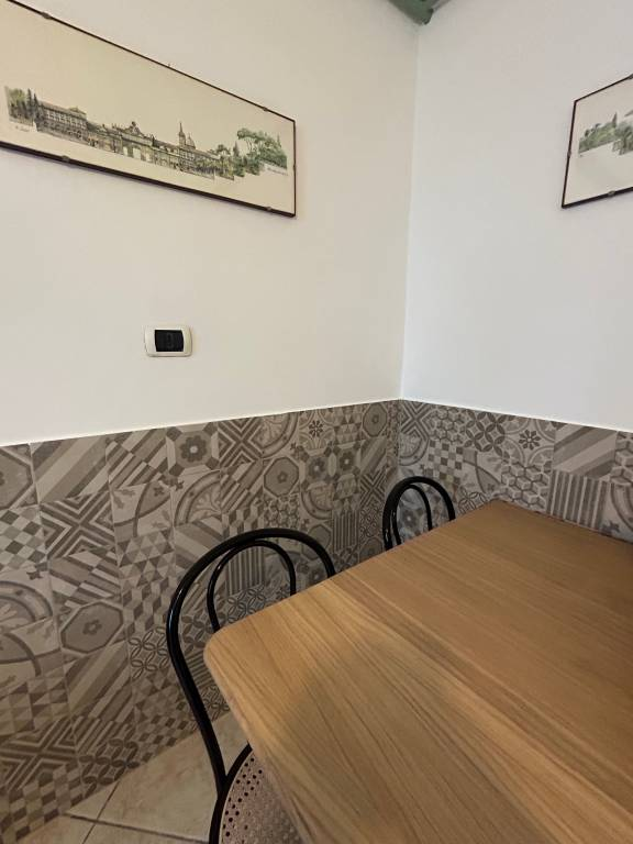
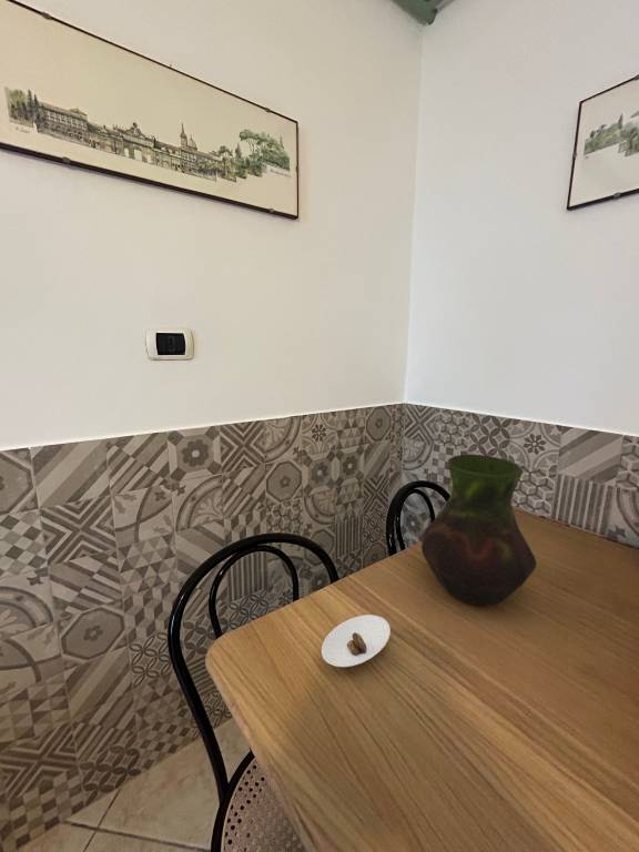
+ saucer (356, 643)
+ vase (477, 528)
